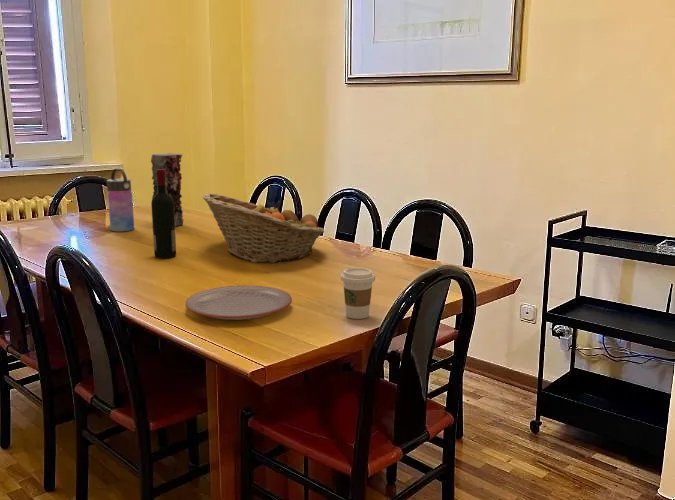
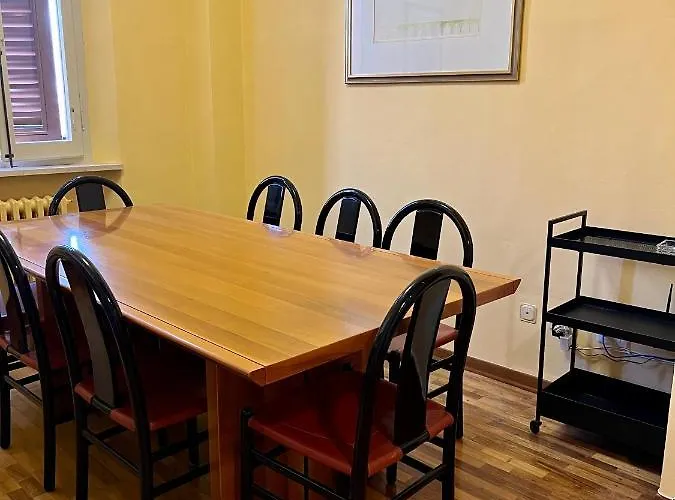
- vase (167, 190)
- water bottle (120, 199)
- fruit basket (262, 223)
- alcohol (163, 213)
- plate (239, 303)
- coffee cup (357, 293)
